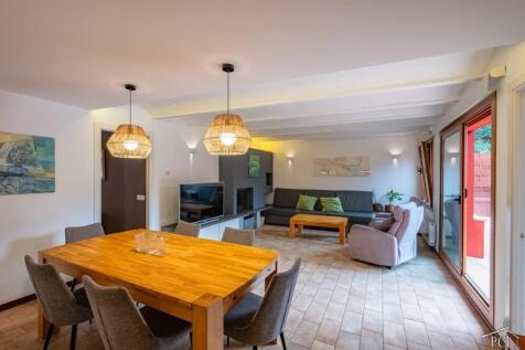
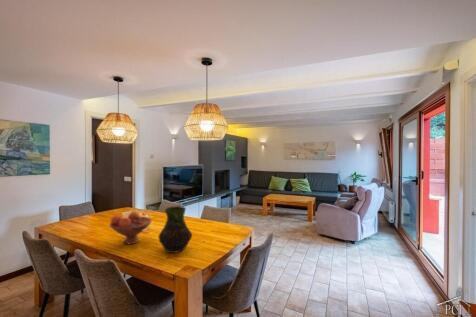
+ fruit bowl (131, 227)
+ vase (175, 229)
